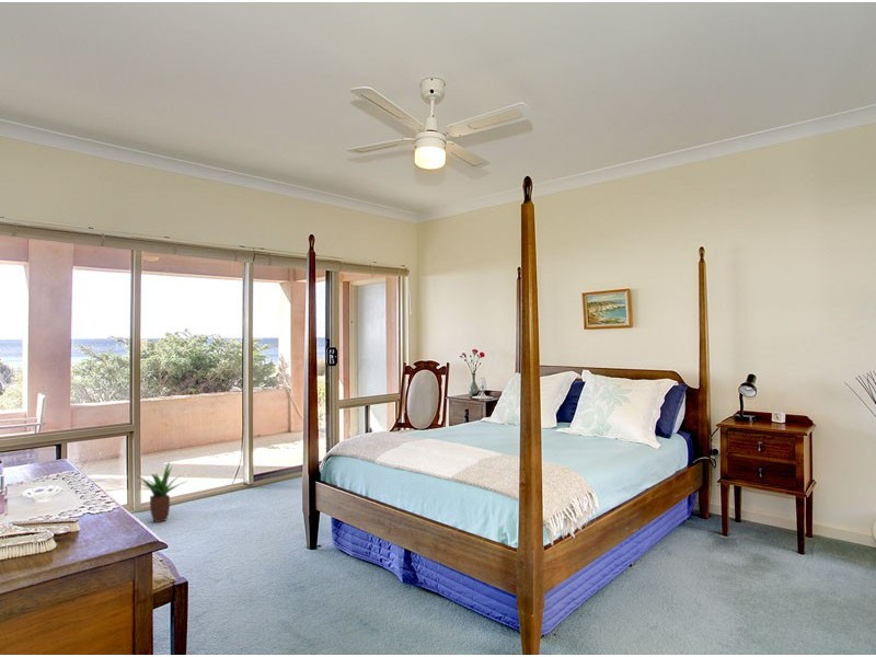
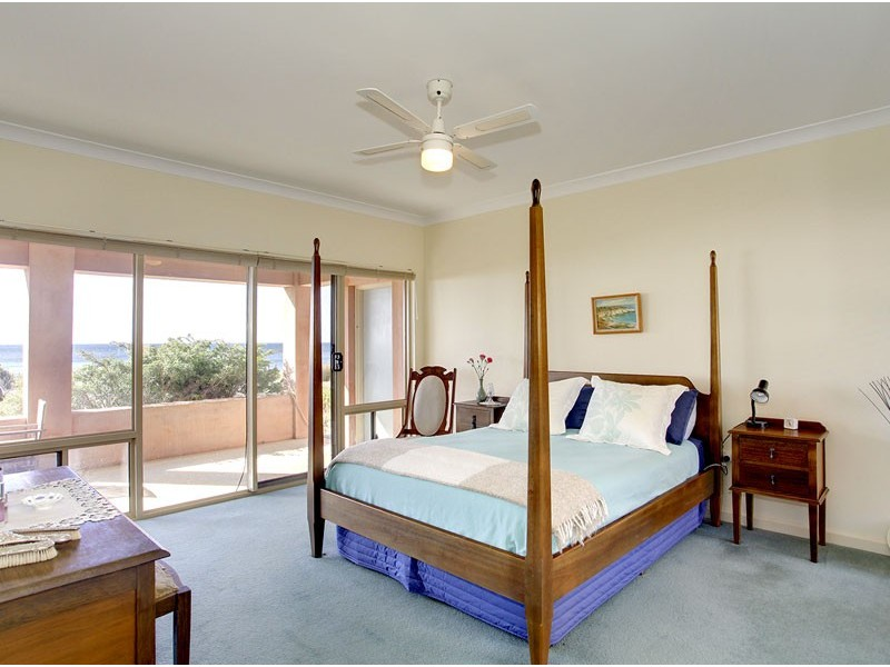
- potted plant (162, 491)
